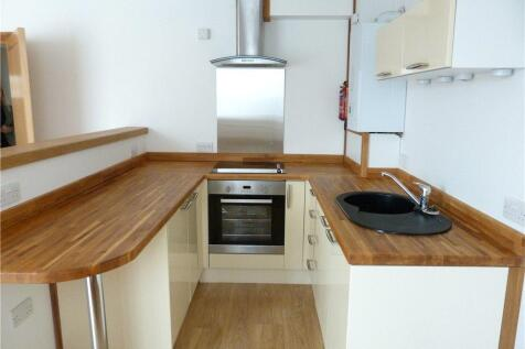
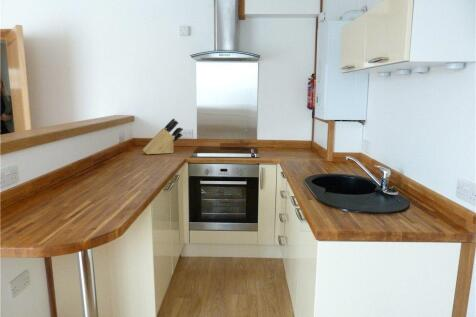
+ knife block (162, 135)
